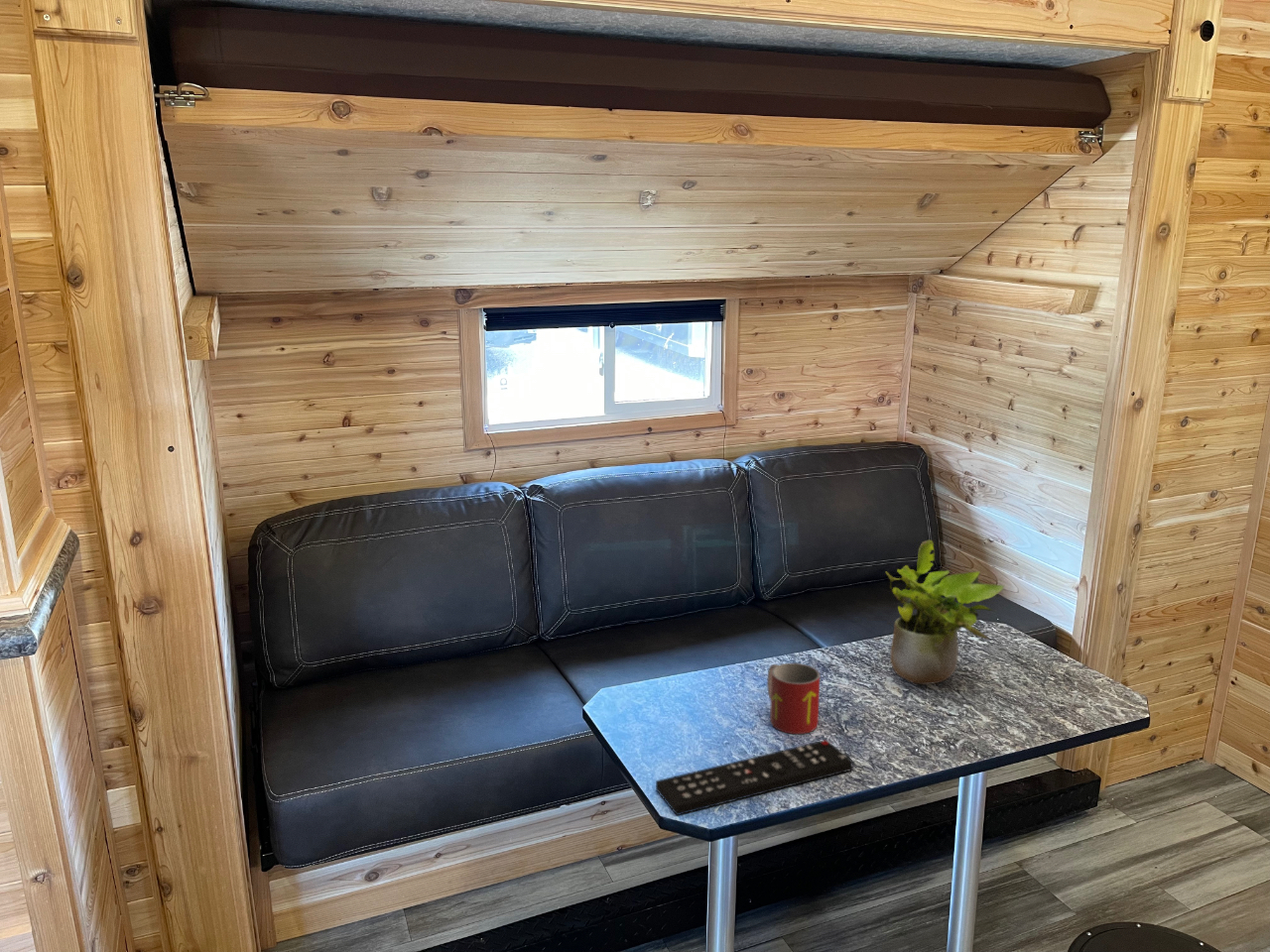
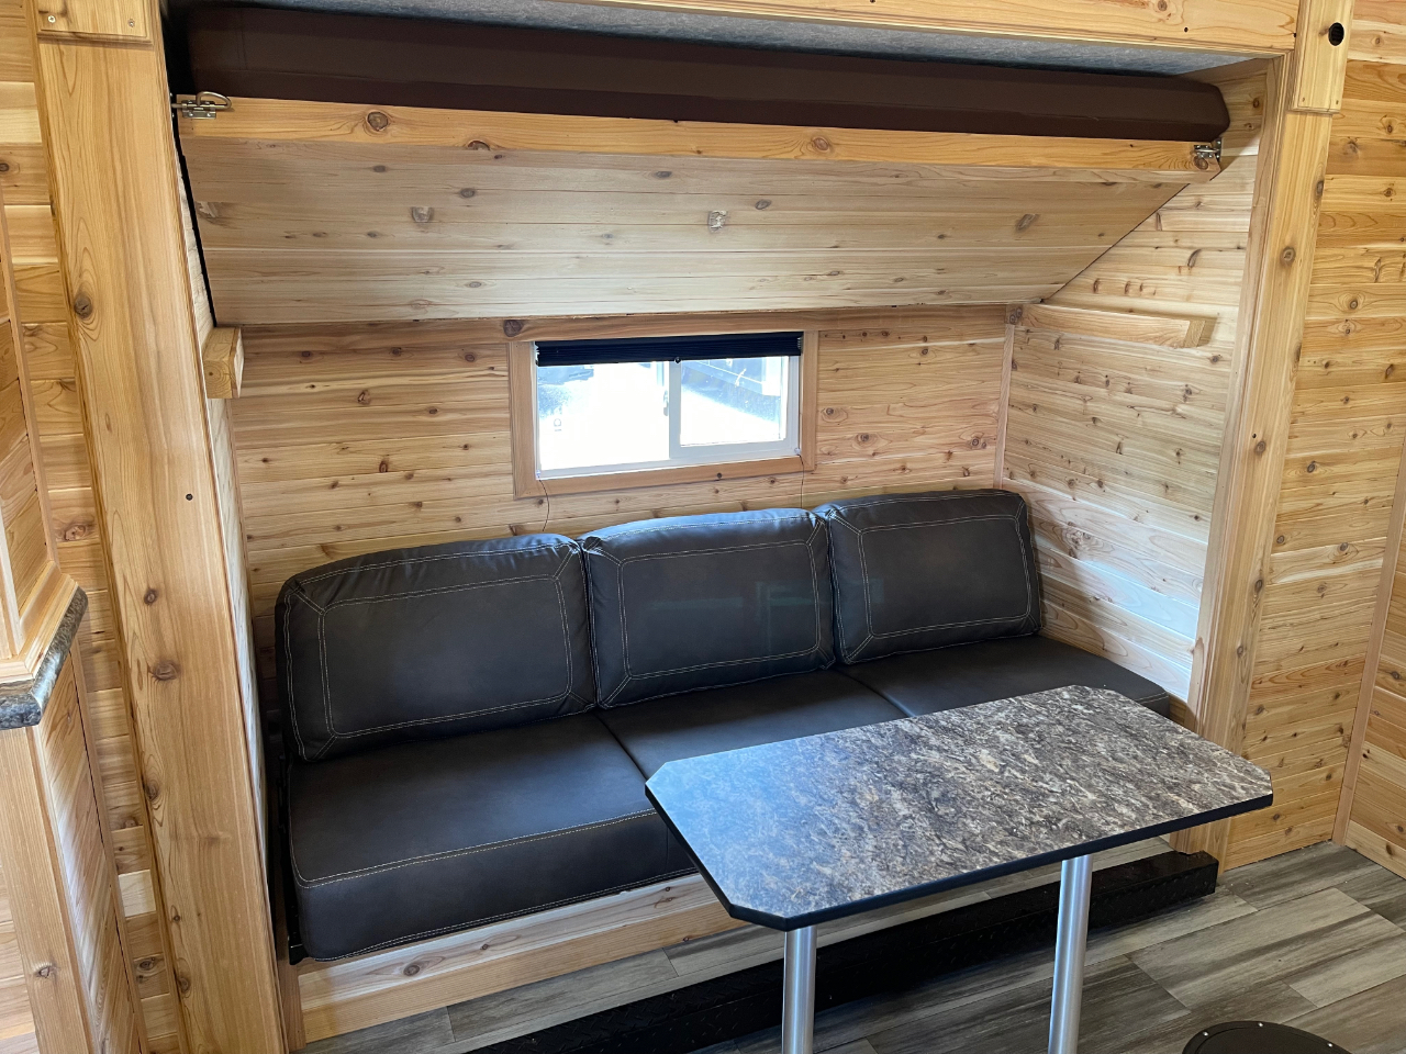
- remote control (756, 774)
- mug (789, 693)
- potted plant (936, 620)
